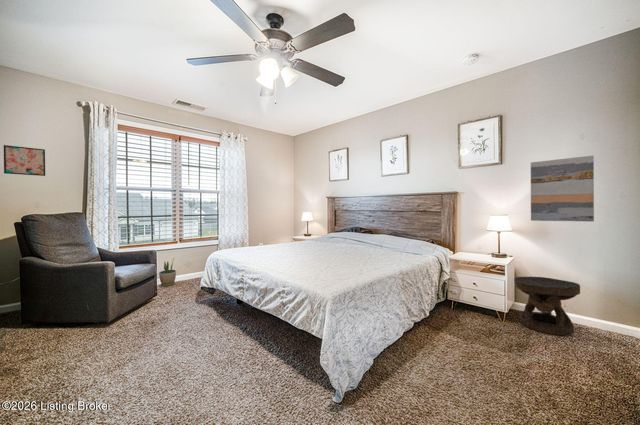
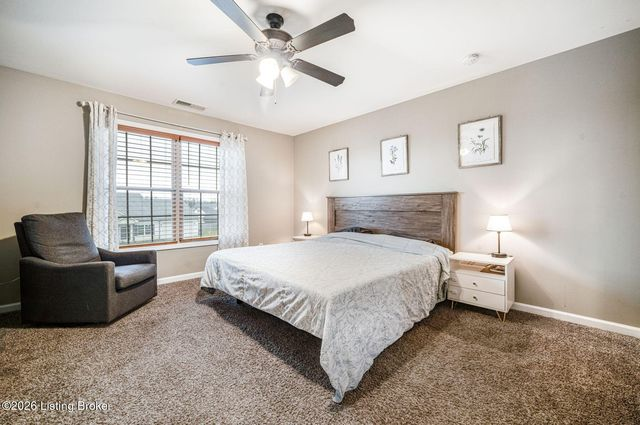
- side table (545, 303)
- potted plant (167, 271)
- wall art (25, 161)
- wall art (560, 190)
